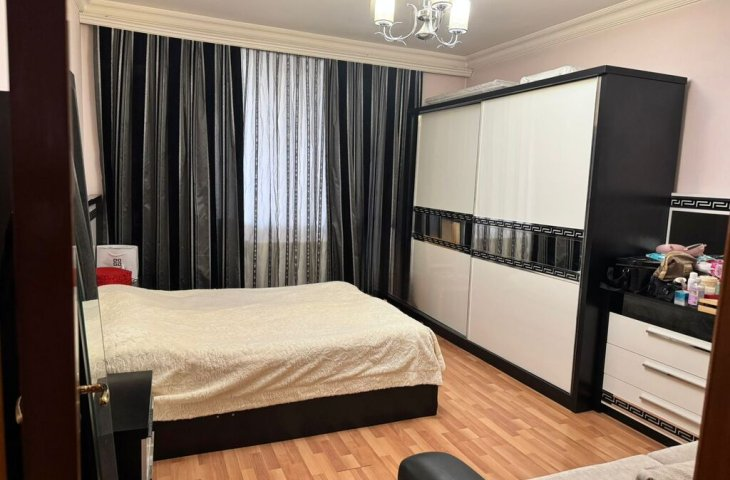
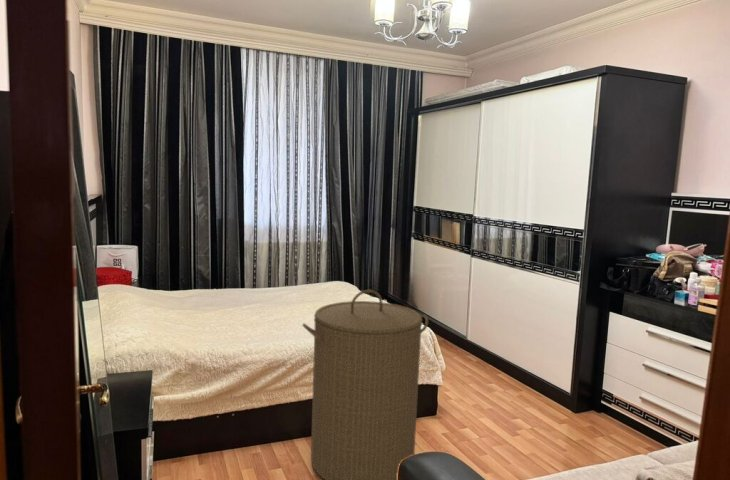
+ laundry hamper (365, 376)
